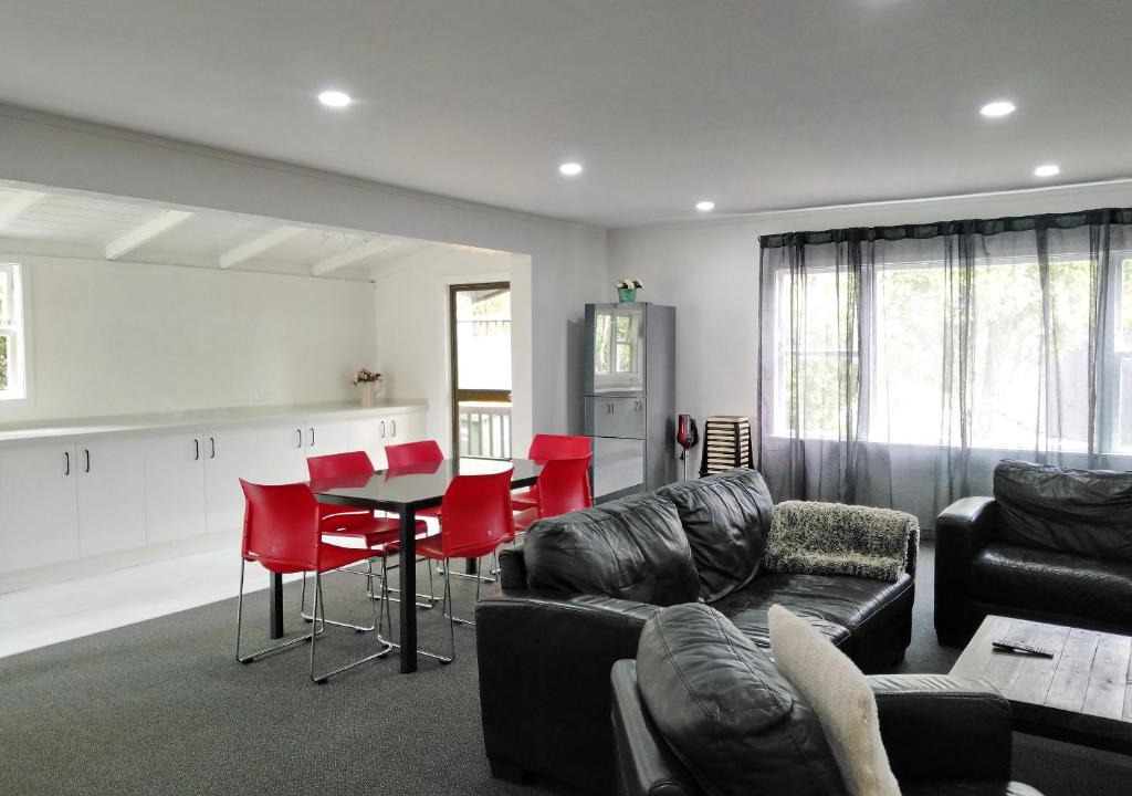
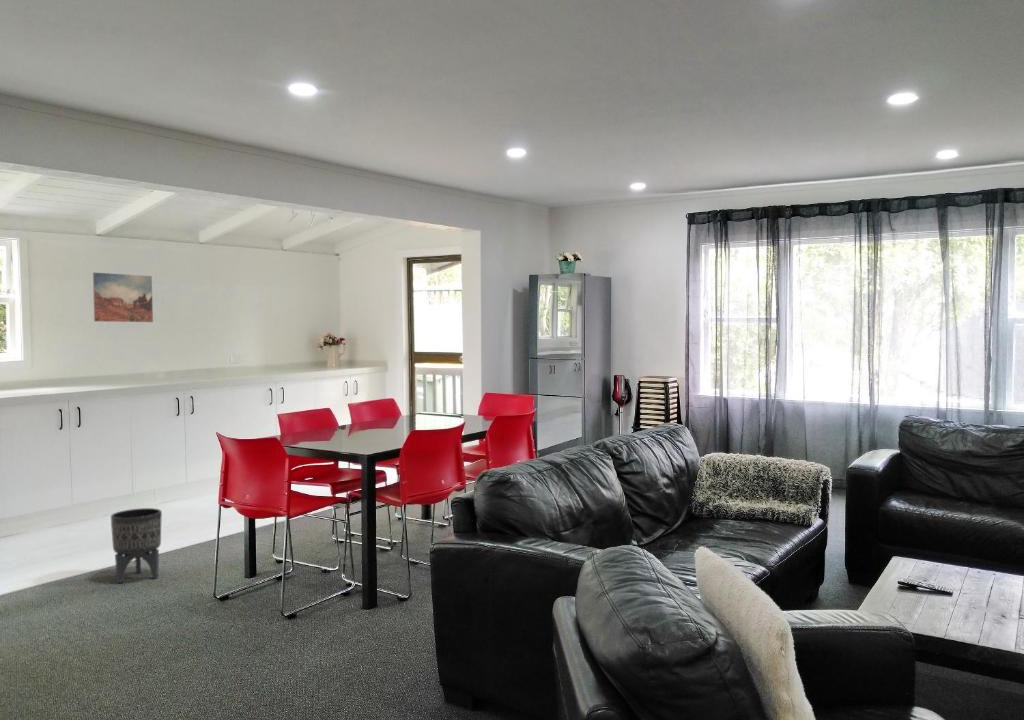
+ wall art (123, 298)
+ planter (137, 545)
